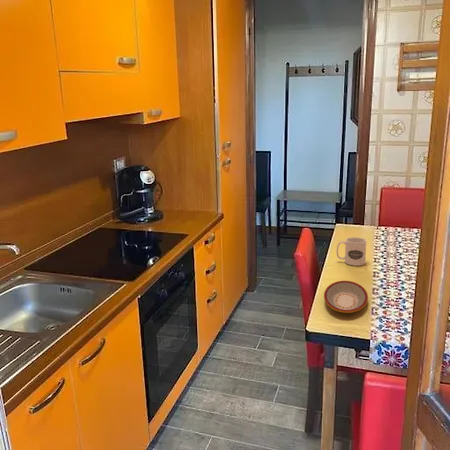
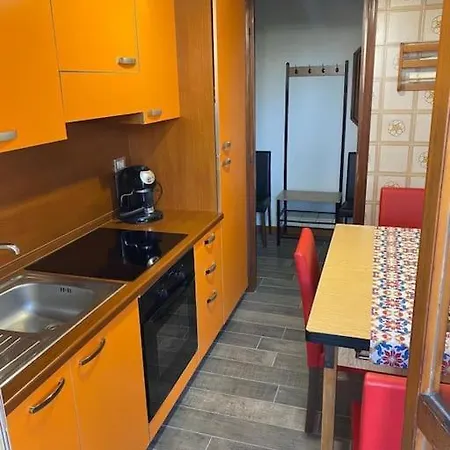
- mug (351, 250)
- plate (345, 298)
